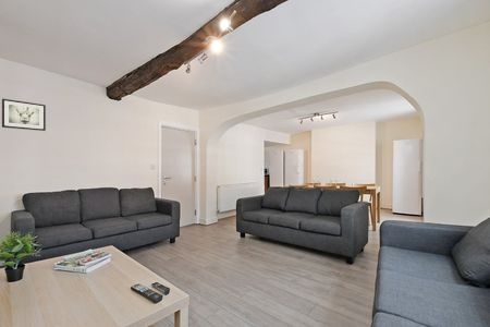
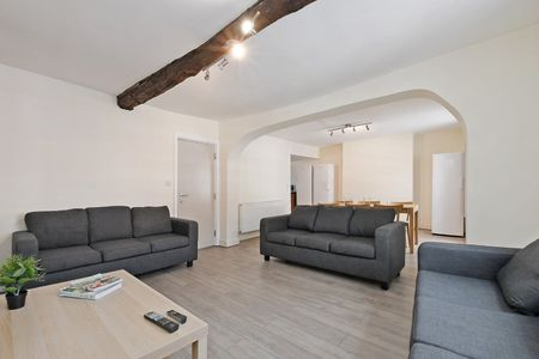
- wall art (24, 116)
